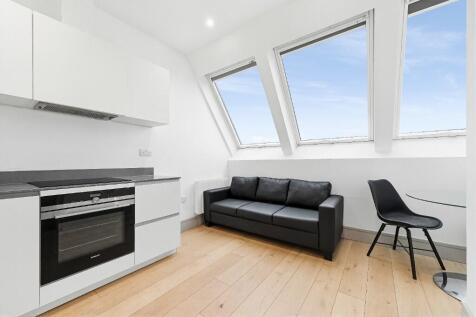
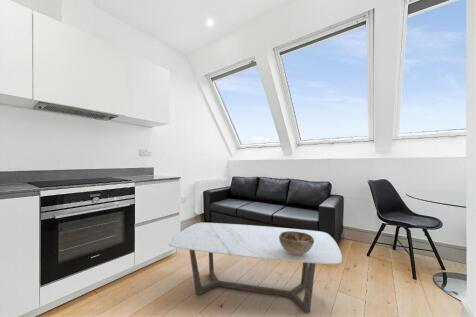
+ decorative bowl (296, 243)
+ coffee table (253, 257)
